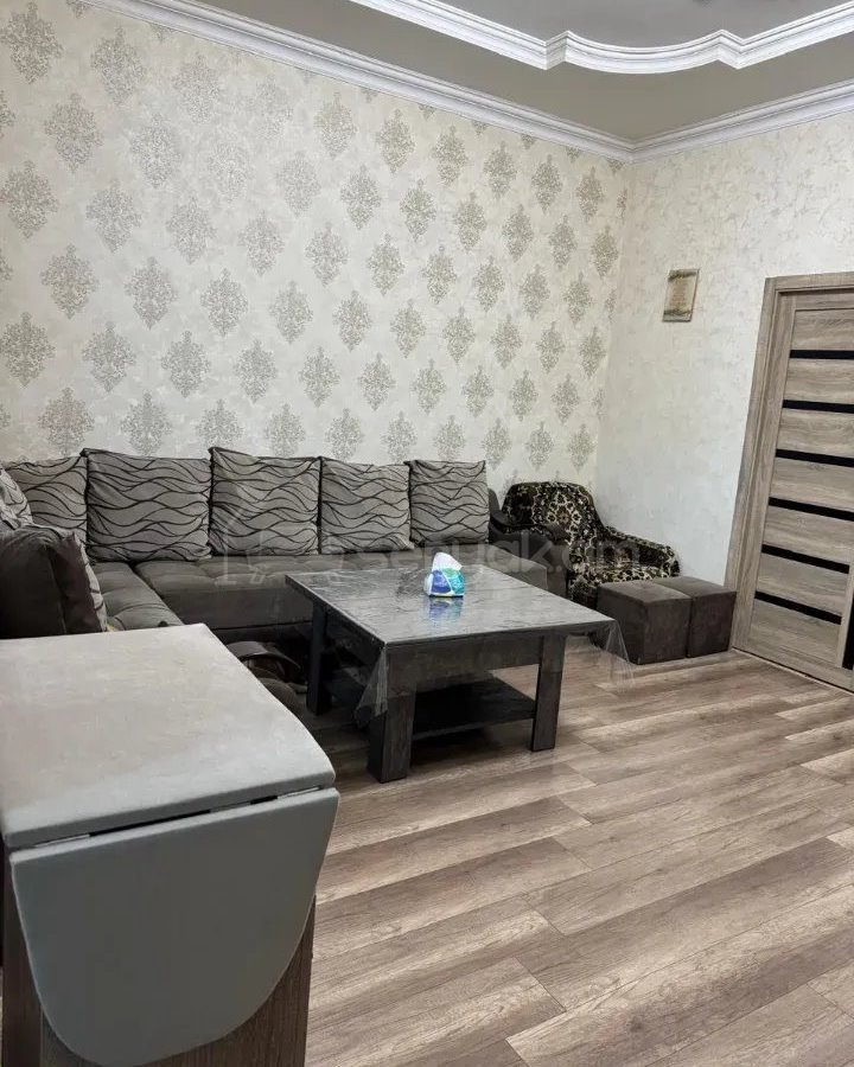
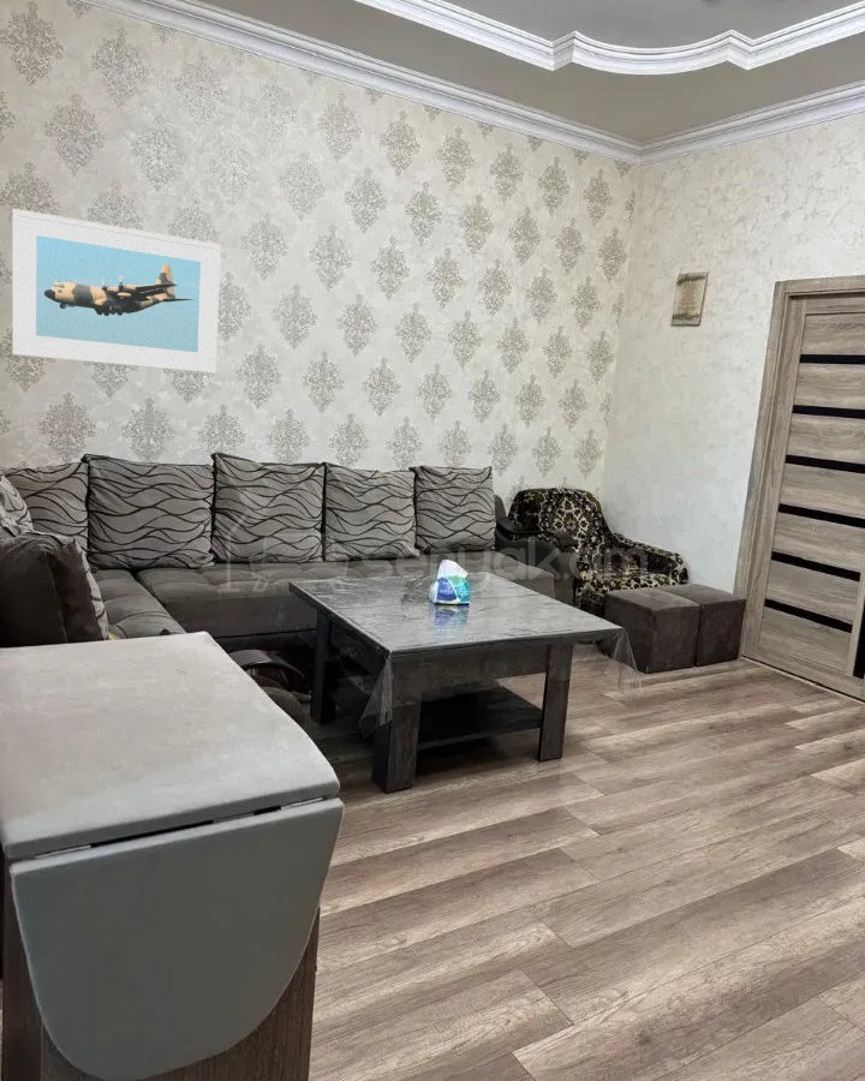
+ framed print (121, 297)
